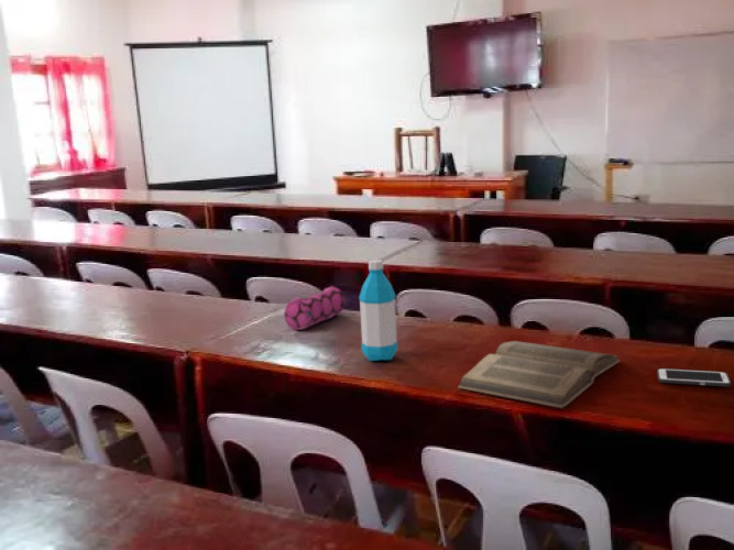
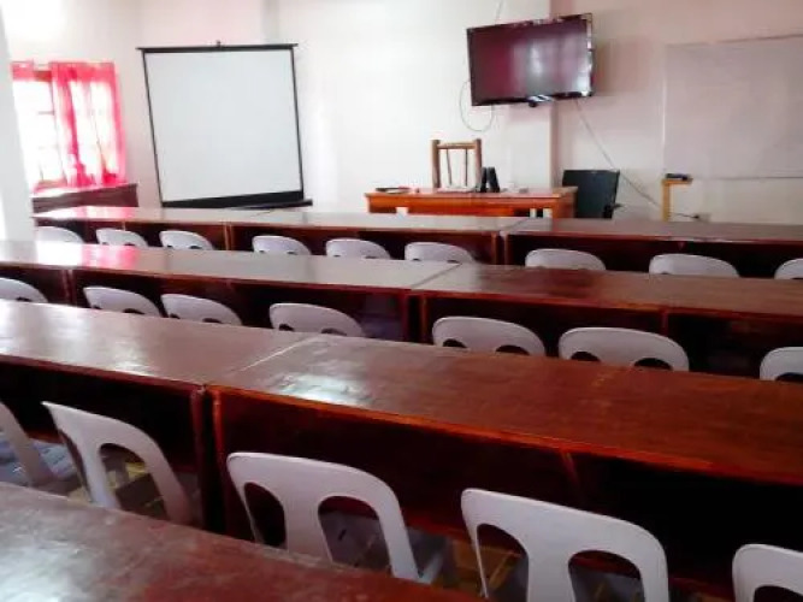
- water bottle (377, 309)
- cell phone (692, 377)
- book (541, 364)
- pencil case (316, 306)
